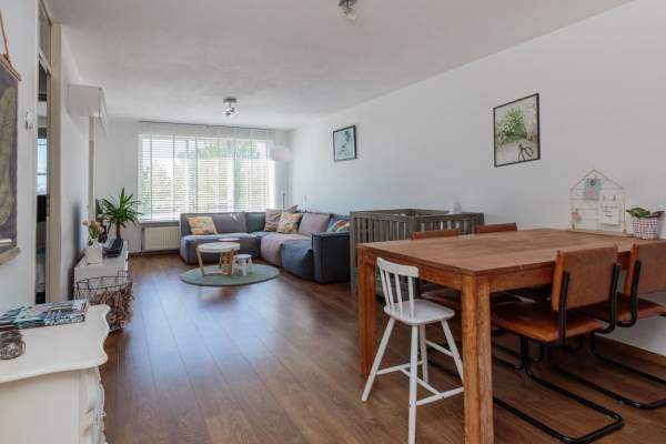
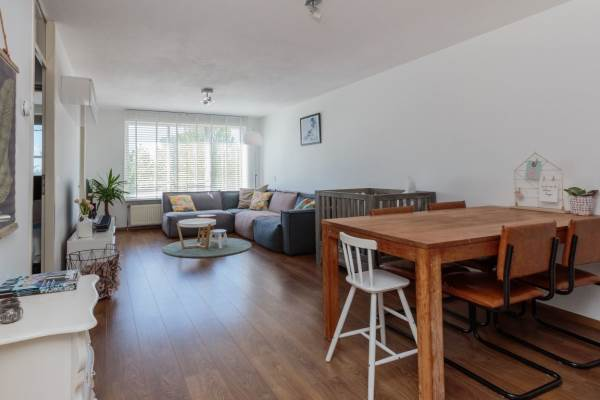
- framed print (515, 132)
